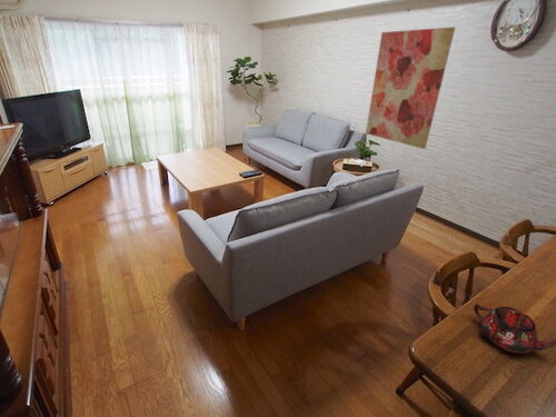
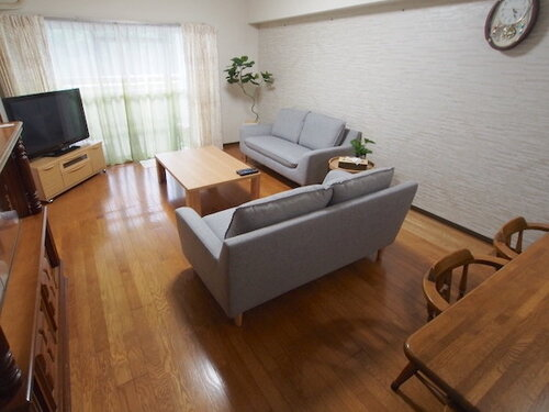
- teapot (514, 326)
- wall art (403, 89)
